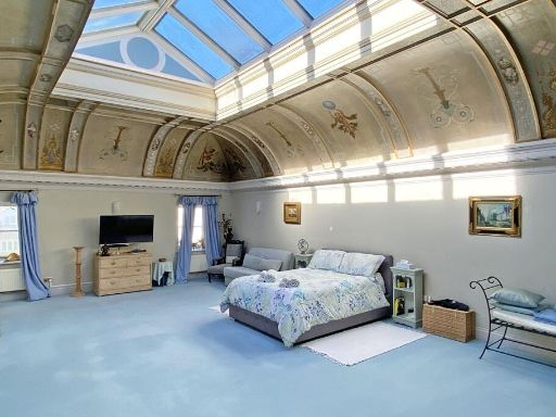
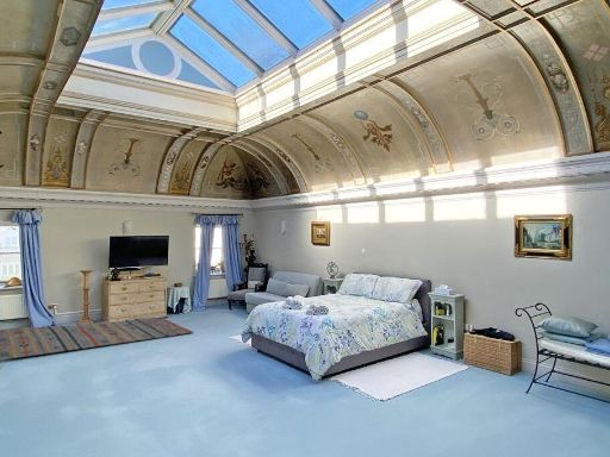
+ rug (81, 332)
